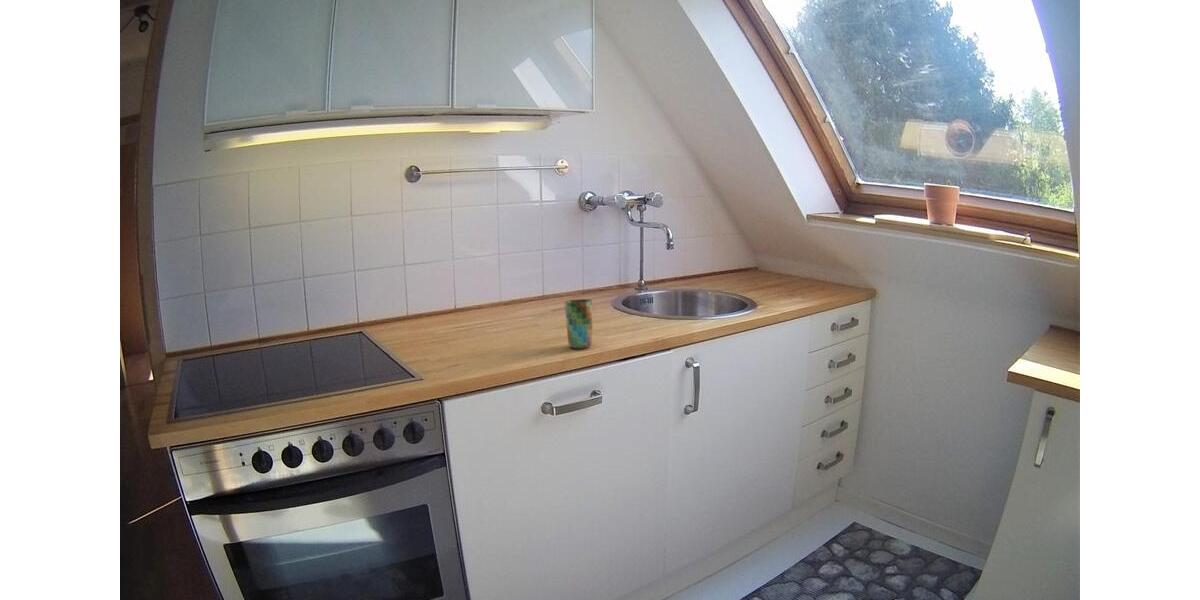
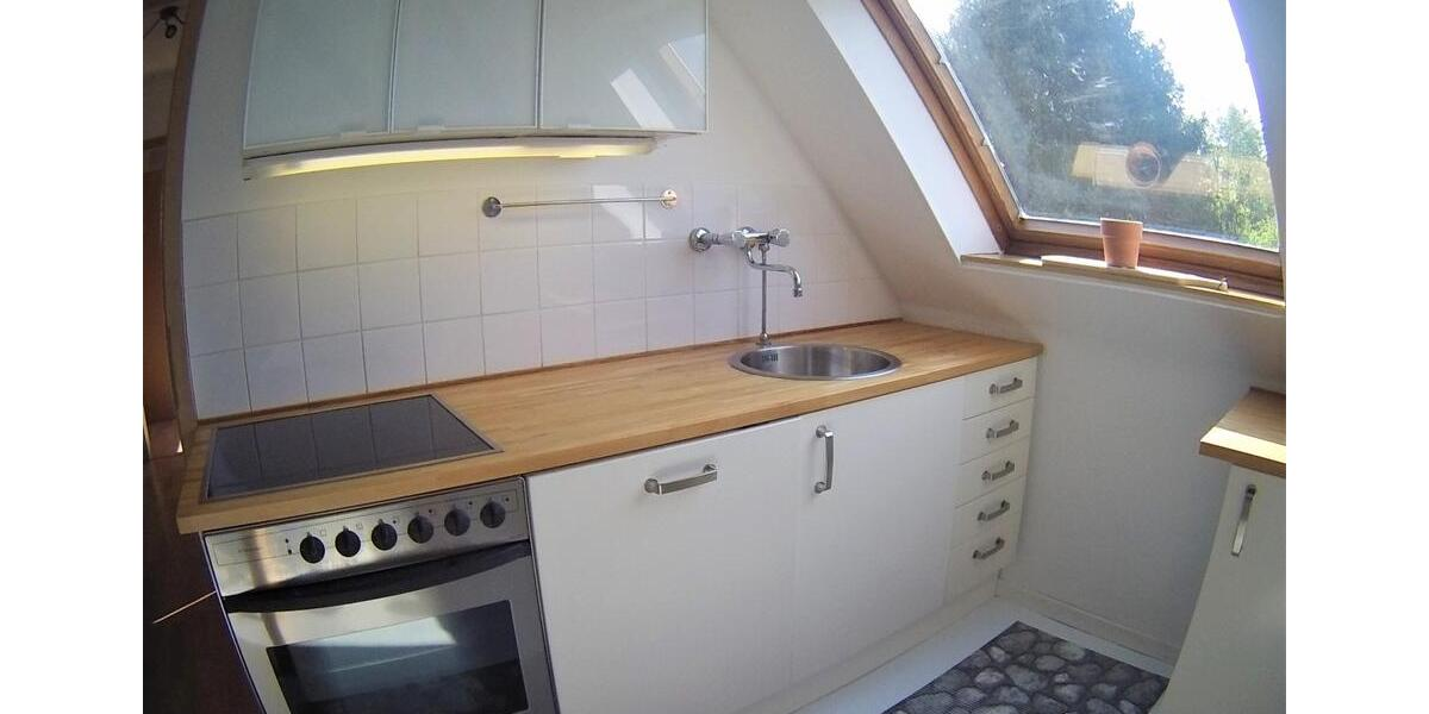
- cup (579, 323)
